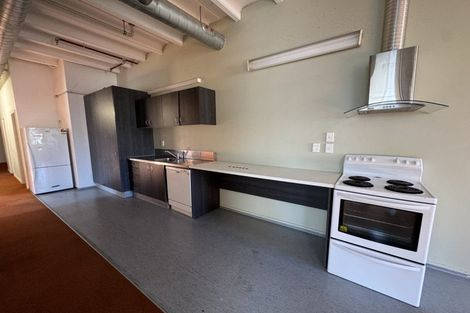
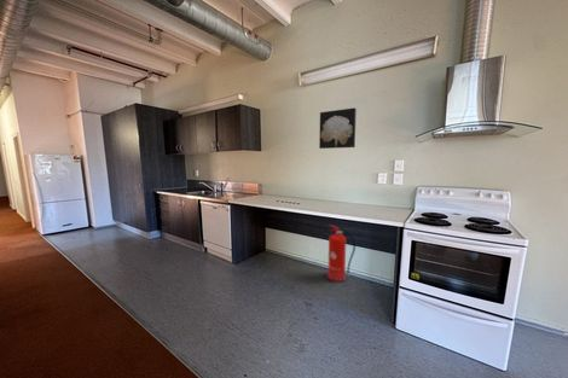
+ wall art (336, 129)
+ fire extinguisher (341, 252)
